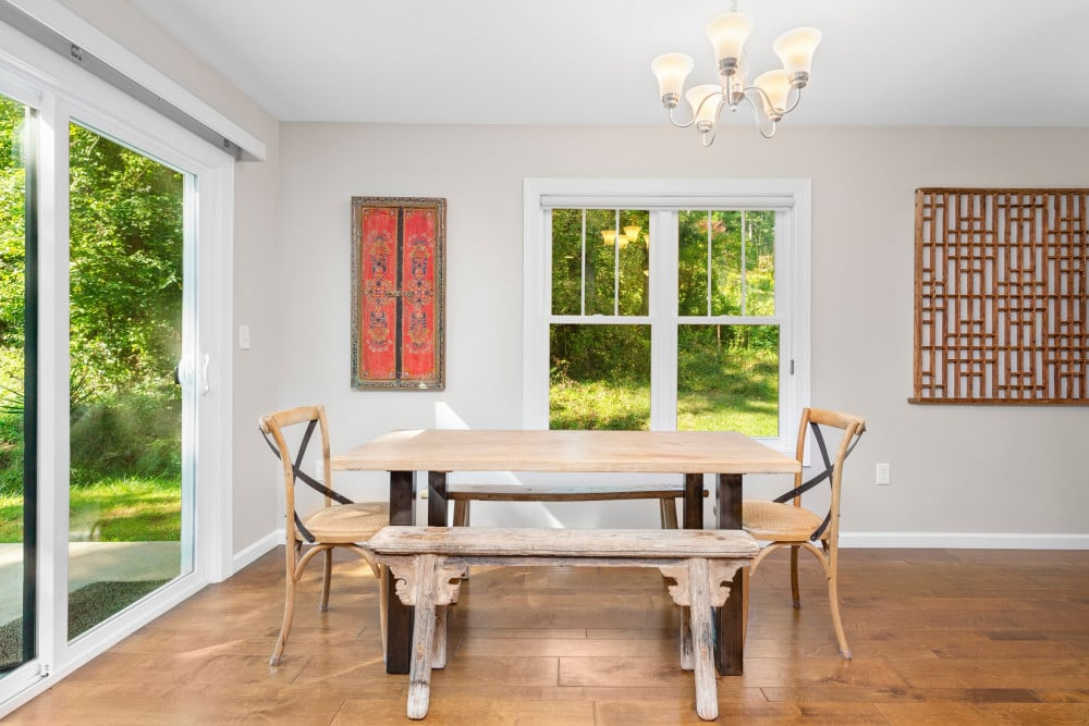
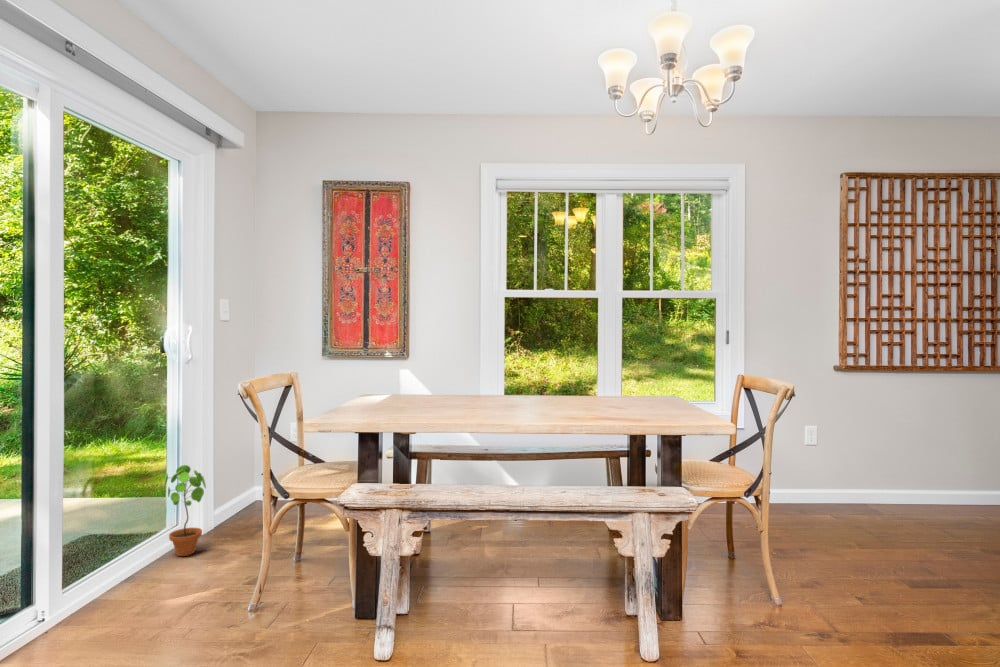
+ potted plant (186, 510)
